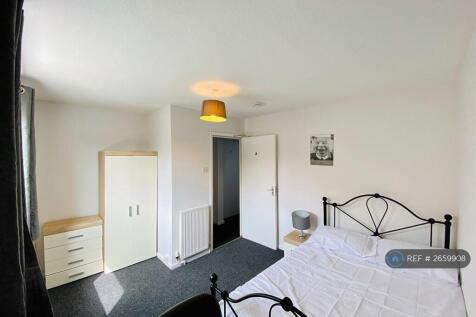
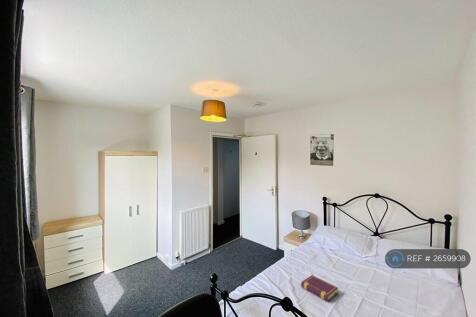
+ book (319, 287)
